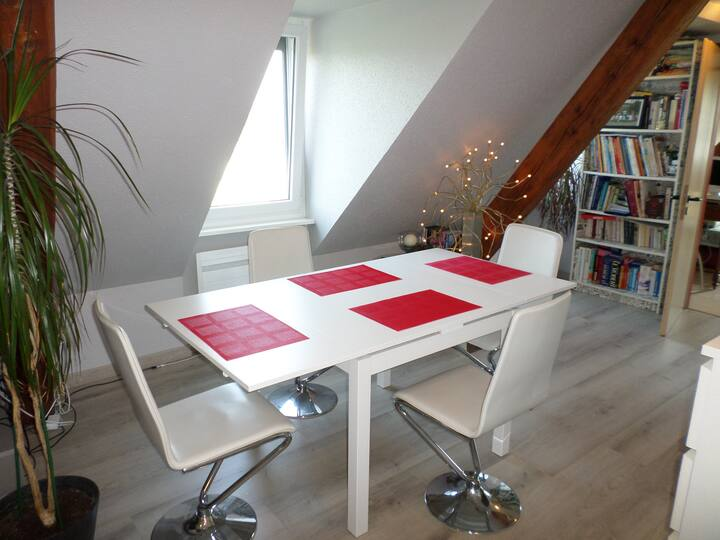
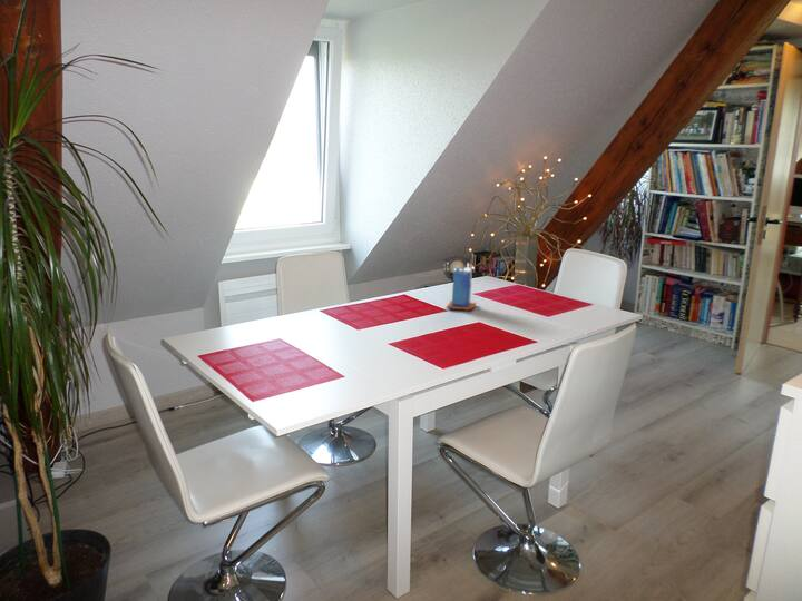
+ candle (461, 285)
